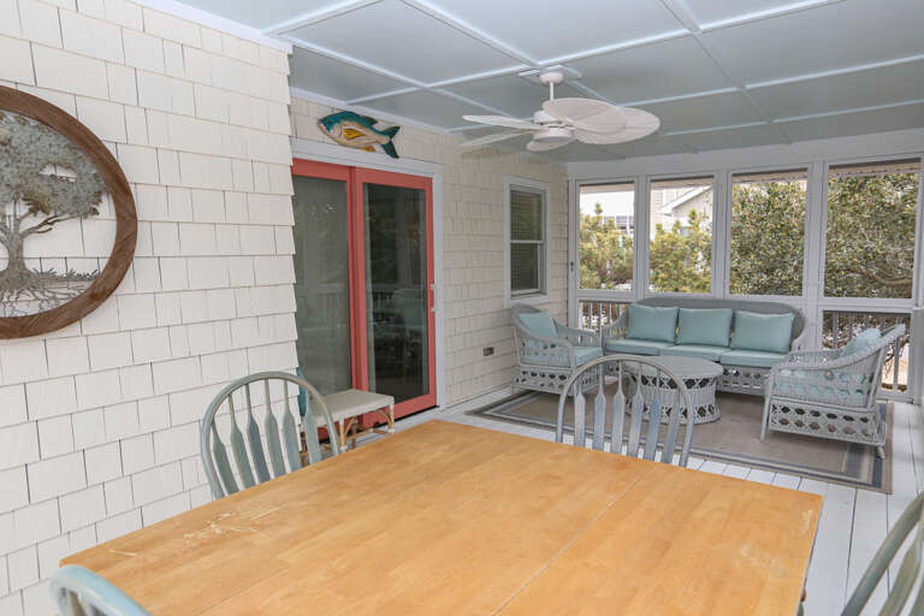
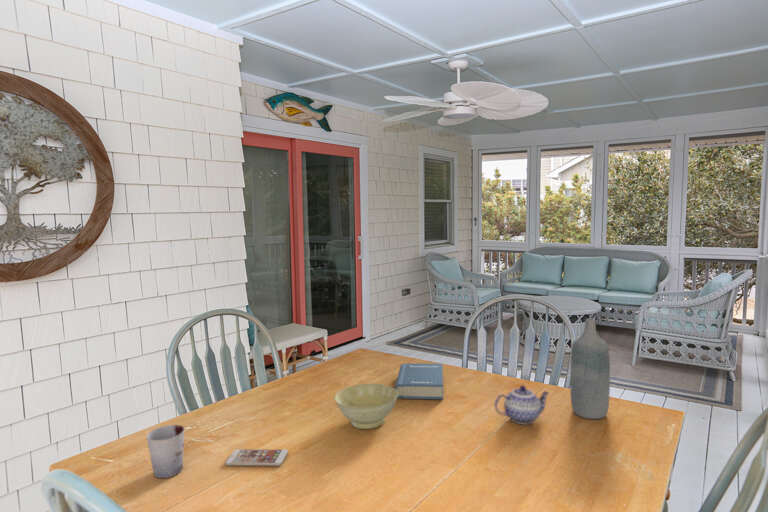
+ bottle (589, 366)
+ bowl (367, 408)
+ cup (170, 448)
+ book (420, 380)
+ teapot (522, 402)
+ smartphone (257, 457)
